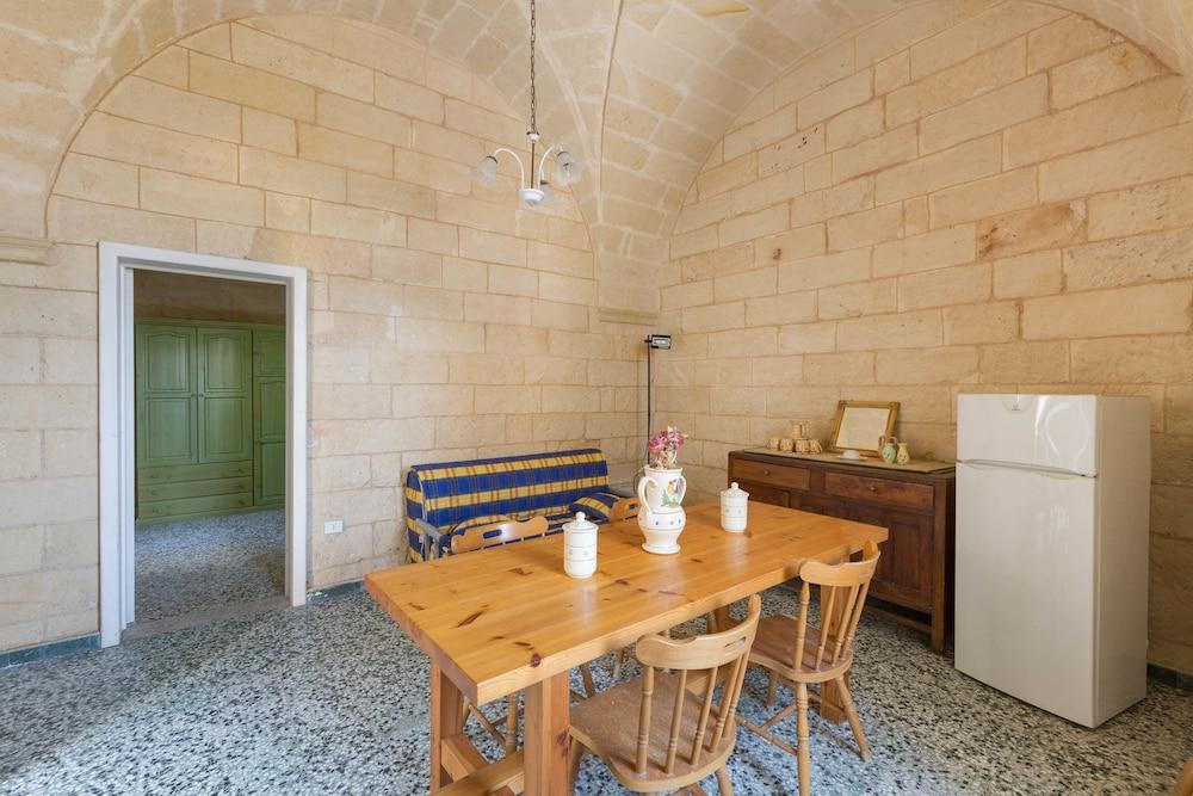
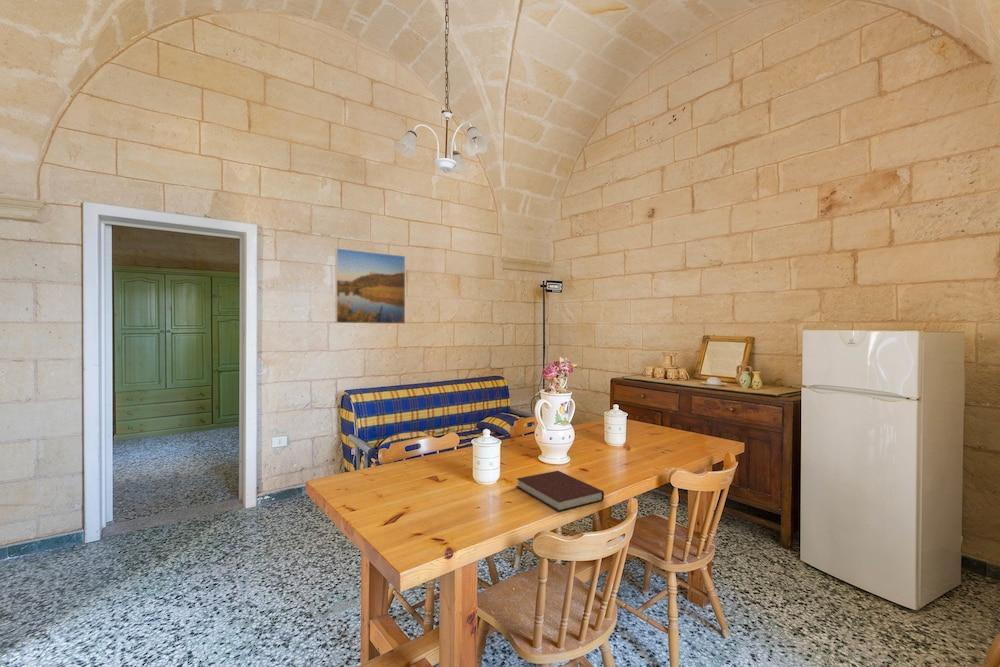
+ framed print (371, 288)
+ notebook (558, 488)
